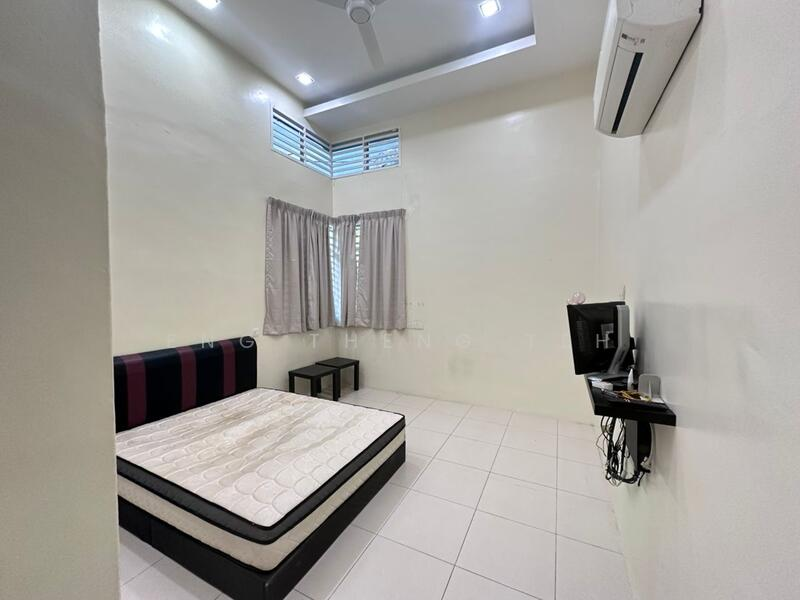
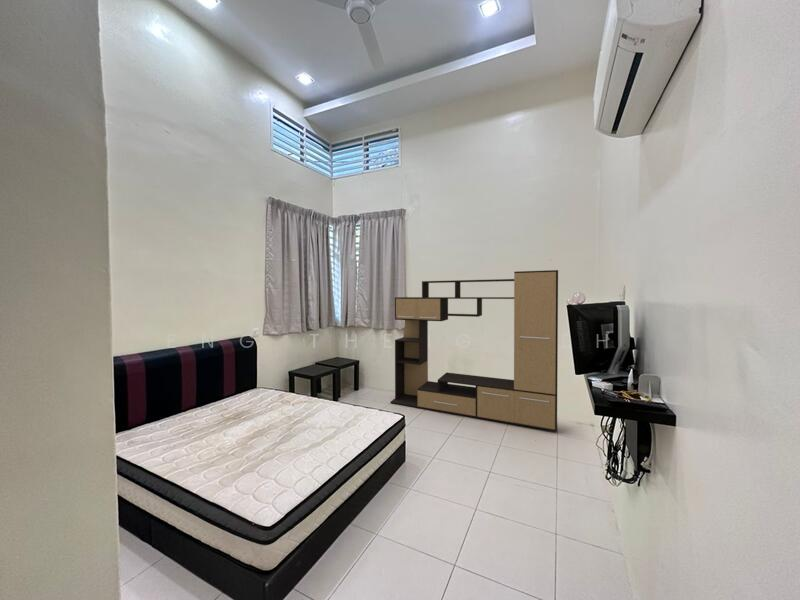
+ media console (469, 316)
